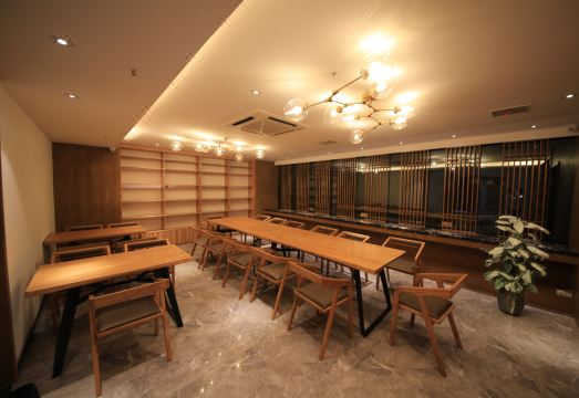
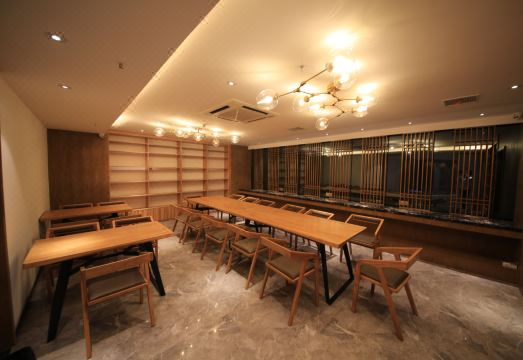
- indoor plant (510, 263)
